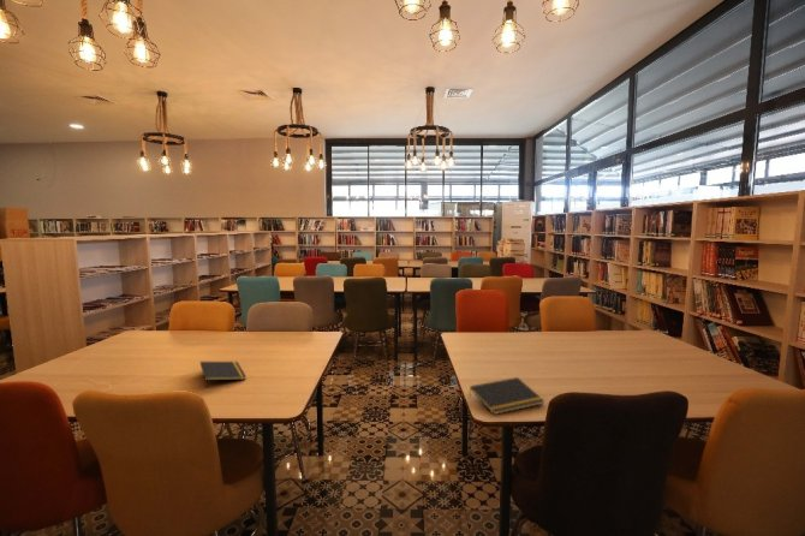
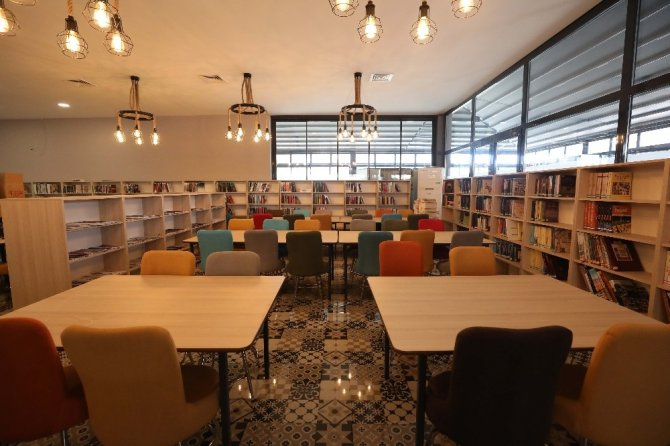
- notepad (506, 394)
- notepad (222, 370)
